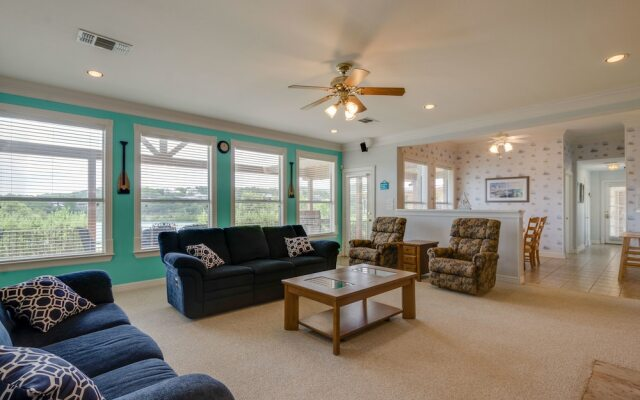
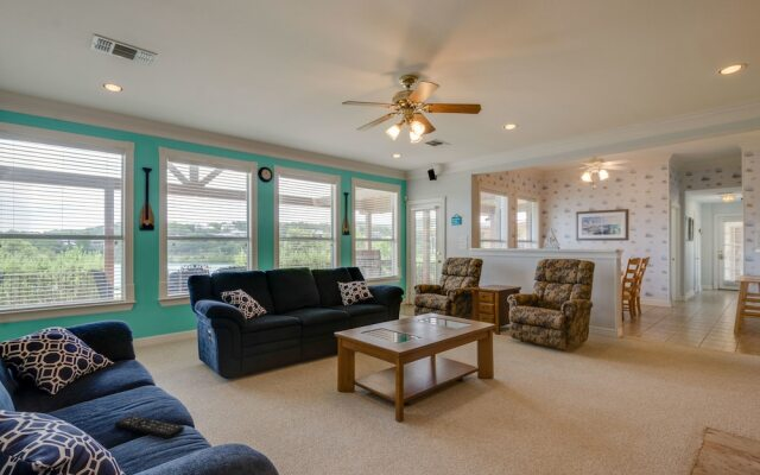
+ remote control (148, 425)
